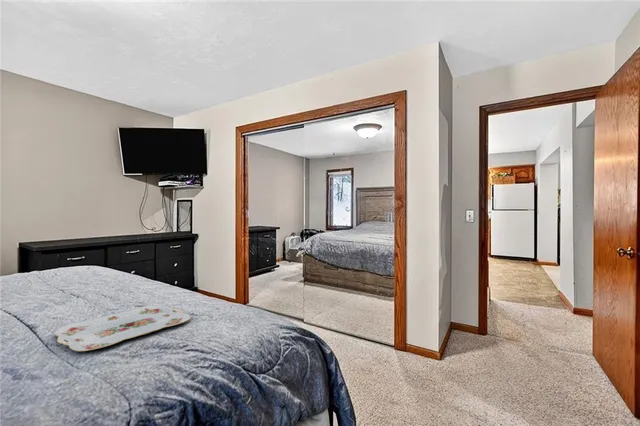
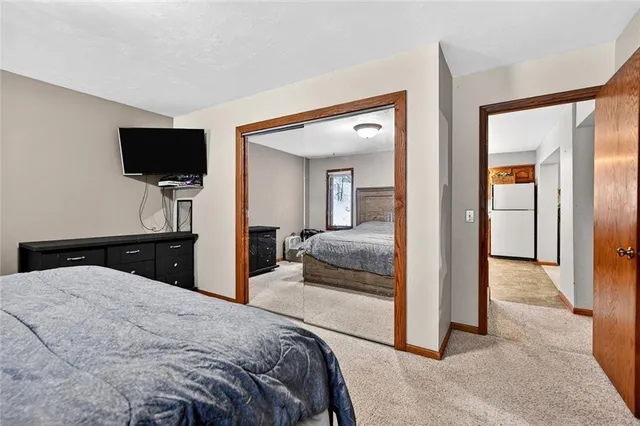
- serving tray (127, 325)
